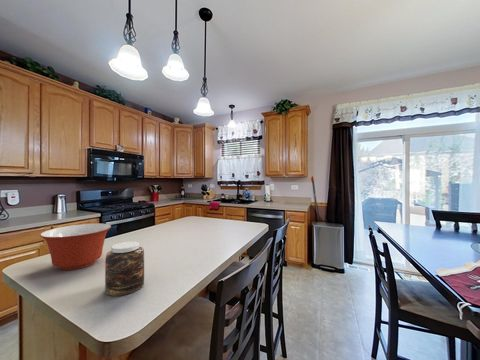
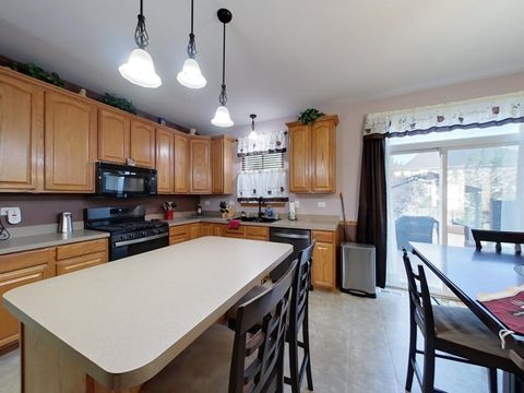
- jar (125, 265)
- mixing bowl (78, 246)
